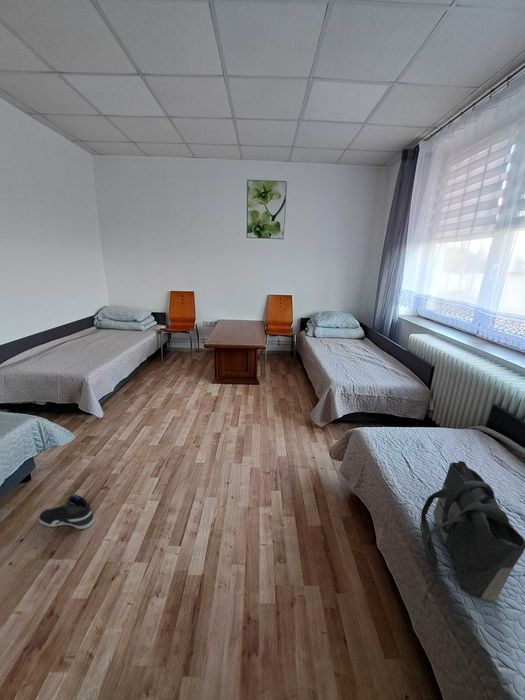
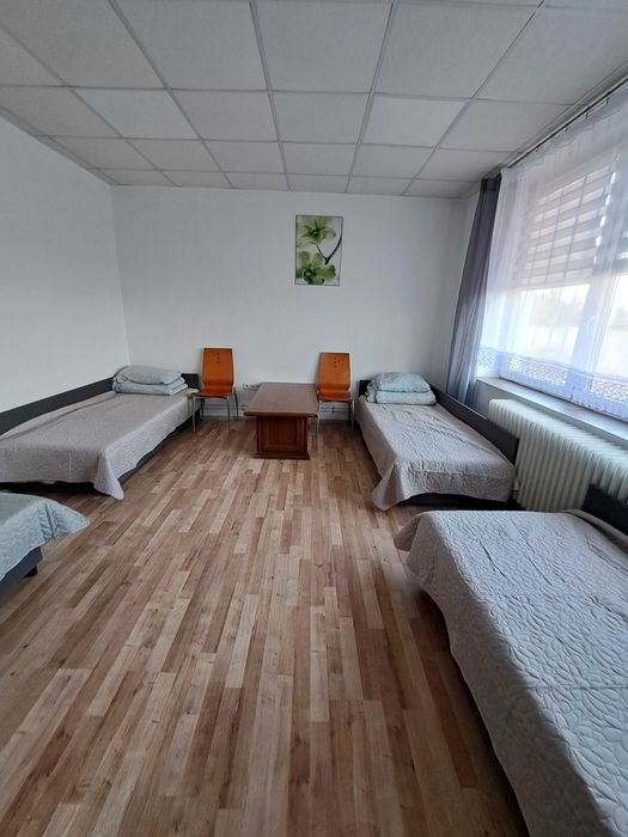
- tote bag (460, 521)
- sneaker (66, 508)
